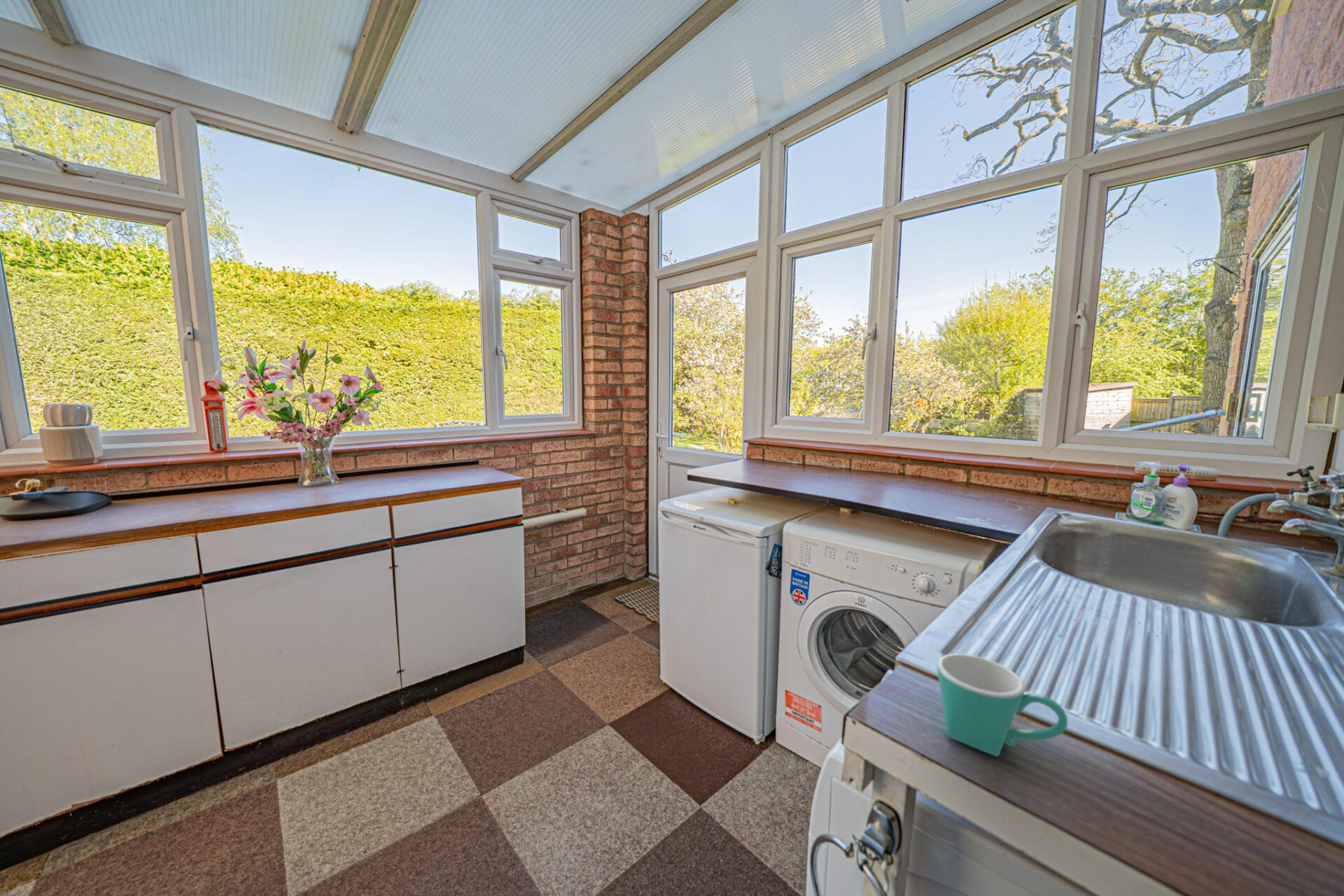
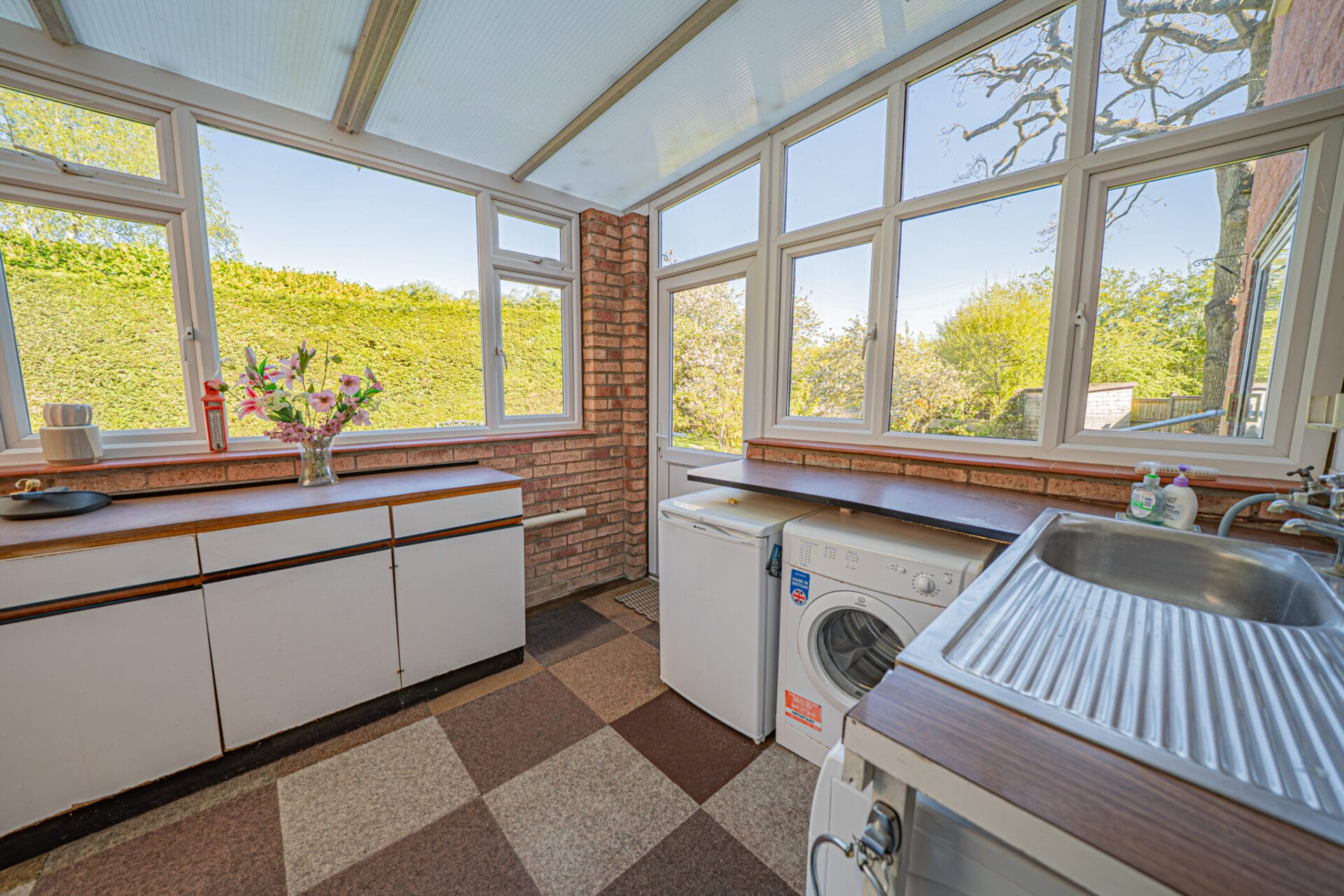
- mug (996, 710)
